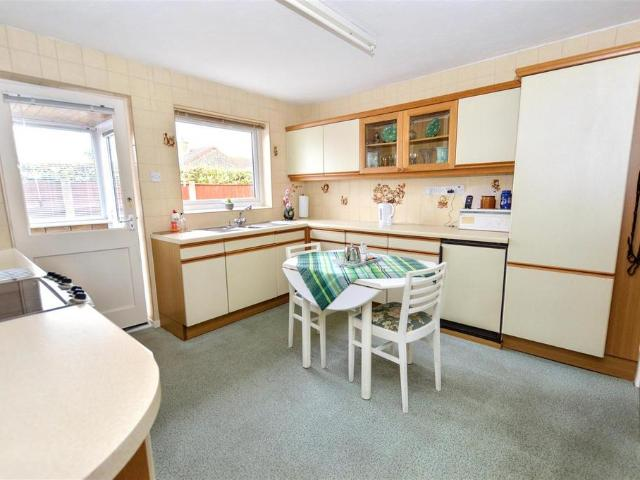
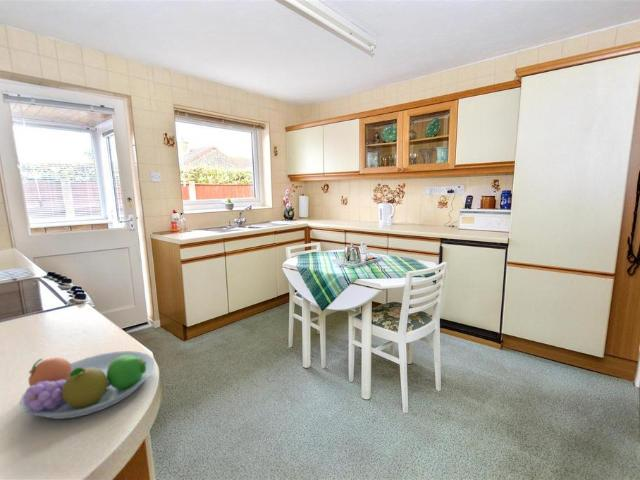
+ fruit bowl (94, 369)
